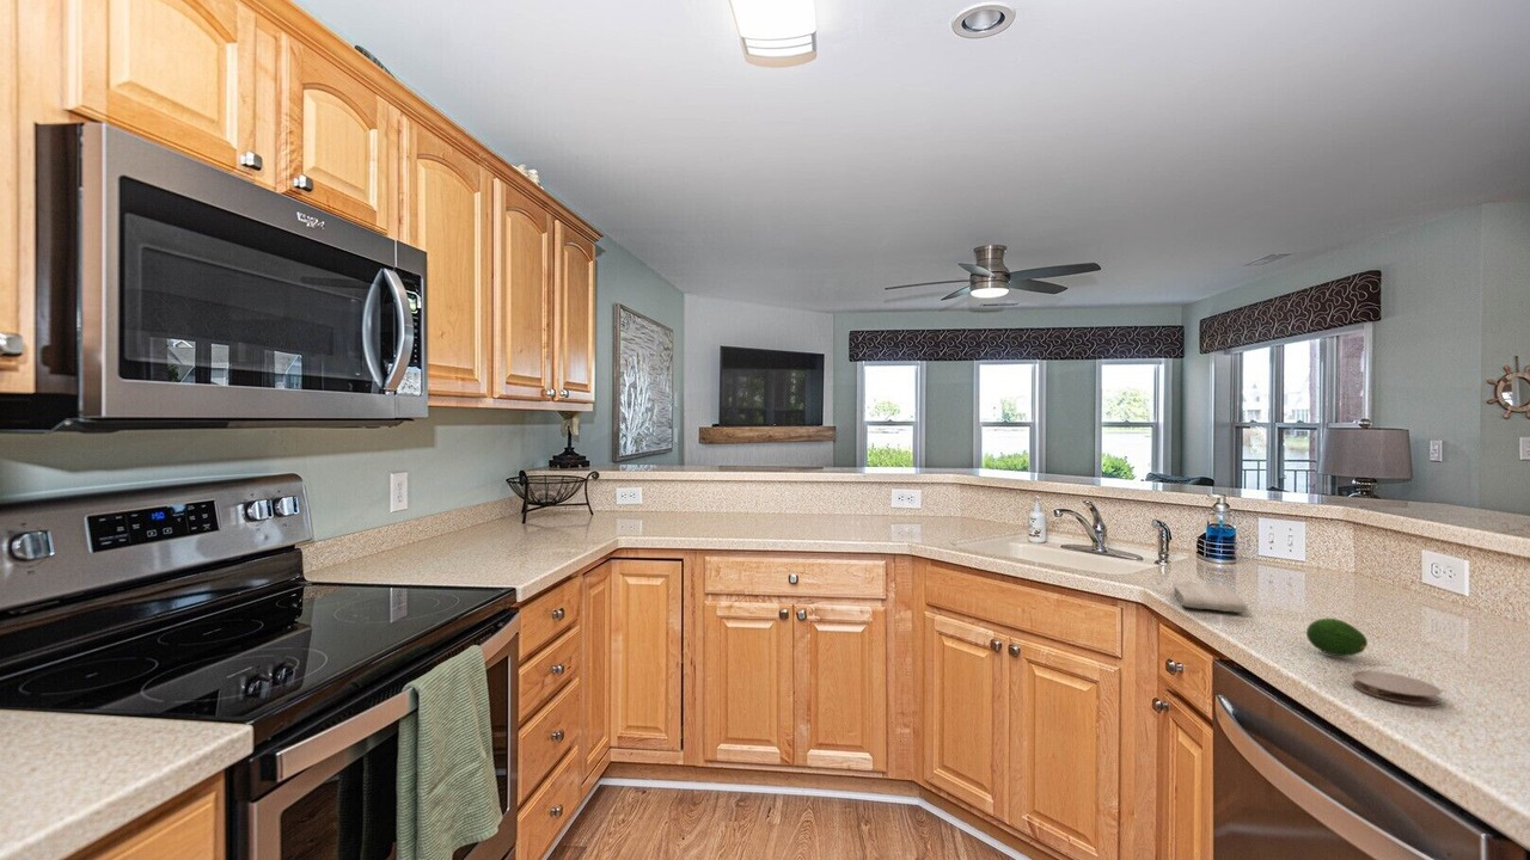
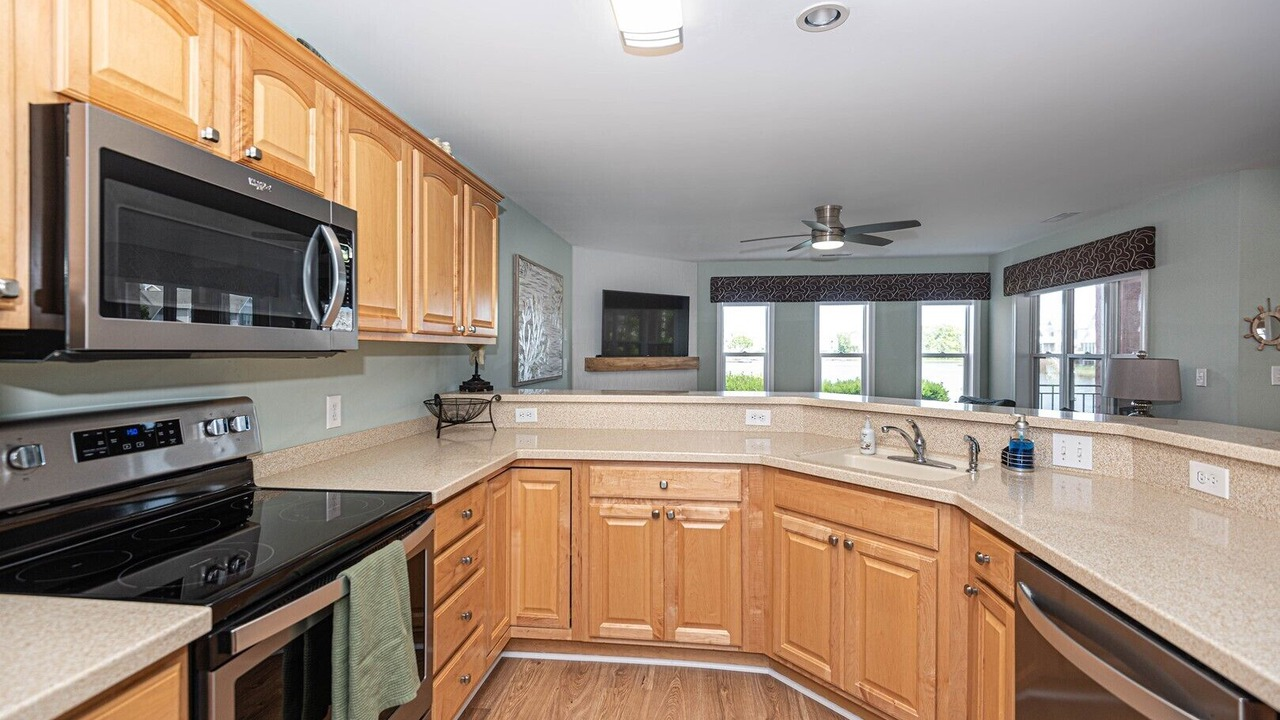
- coaster (1395, 687)
- fruit (1335, 637)
- washcloth (1206, 595)
